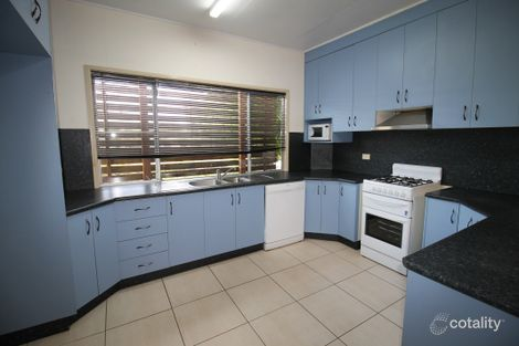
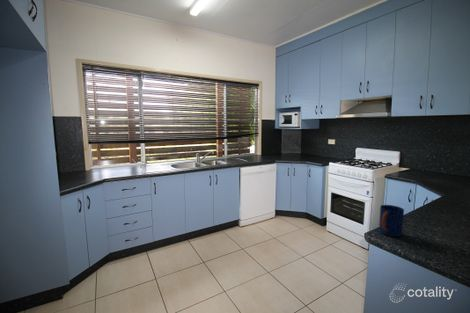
+ mug (389, 221)
